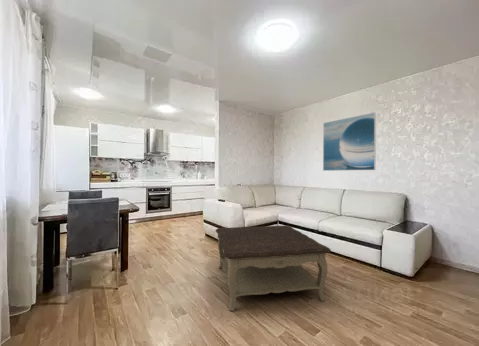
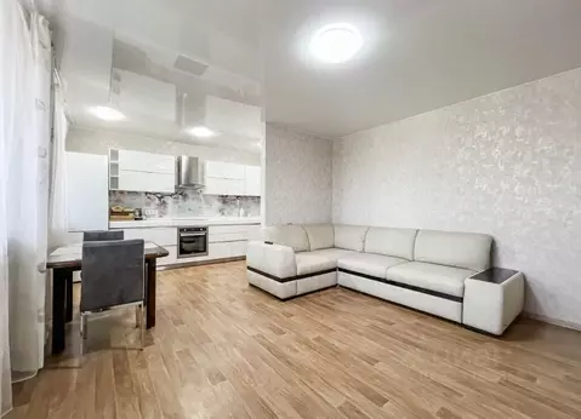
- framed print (346, 144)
- coffee table (264, 259)
